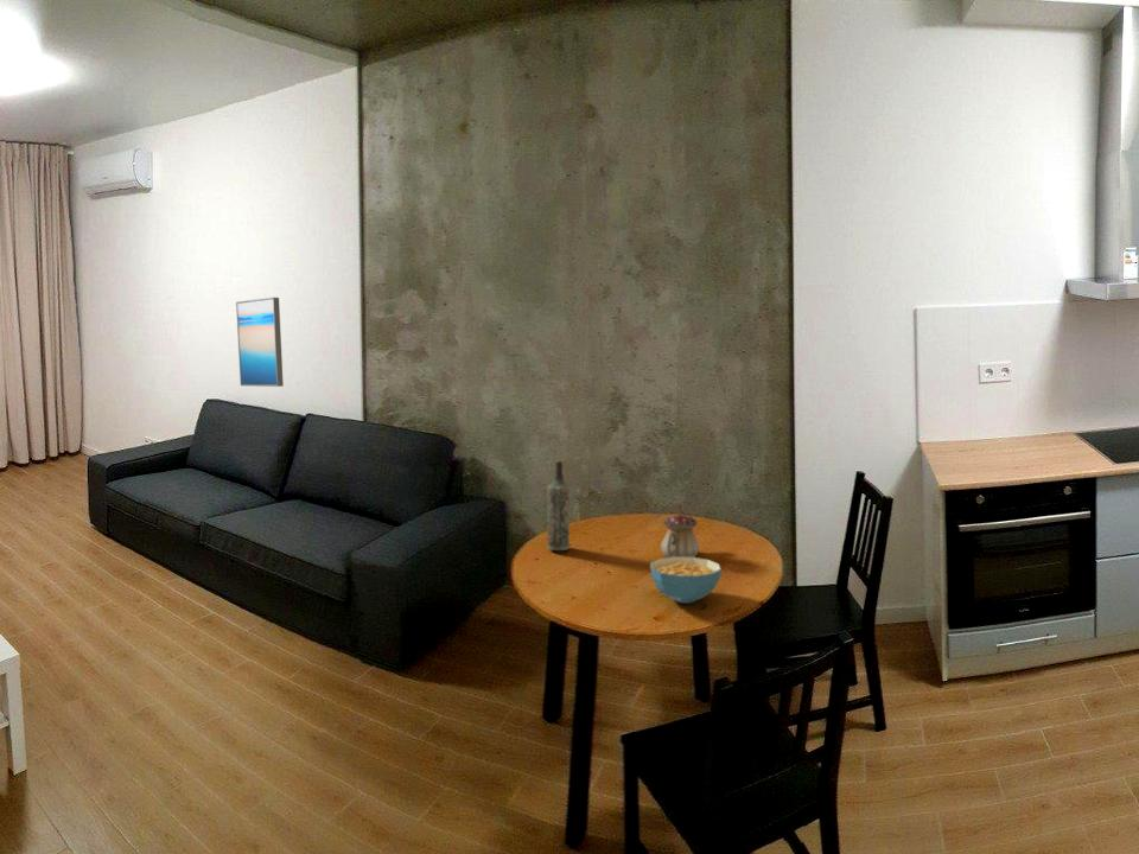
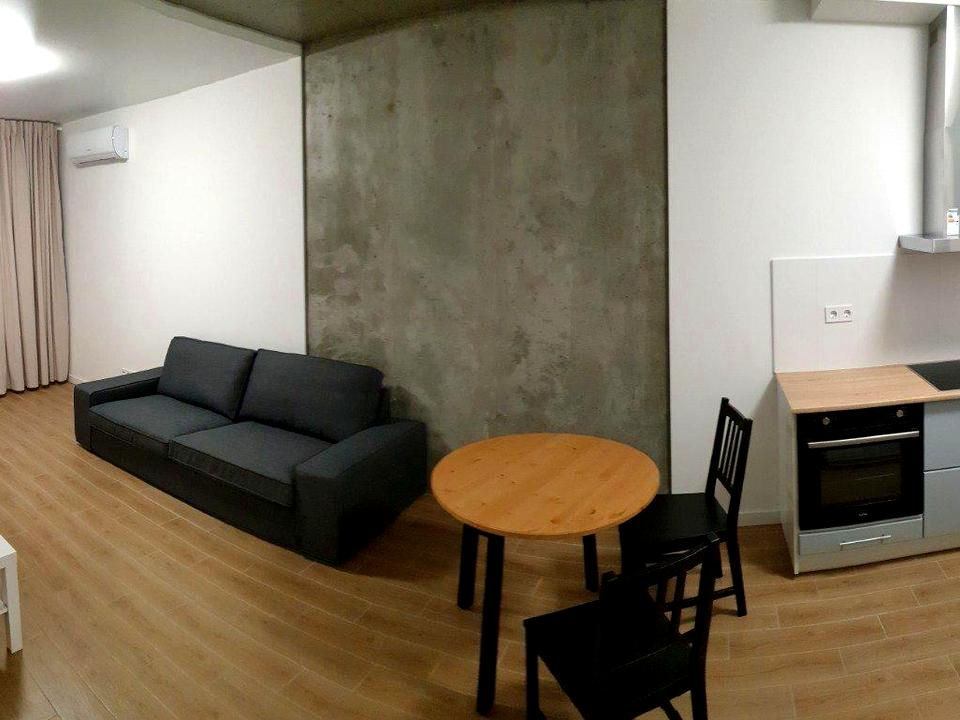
- bottle (558, 504)
- wall art (259, 343)
- teapot (679, 533)
- cereal bowl (685, 582)
